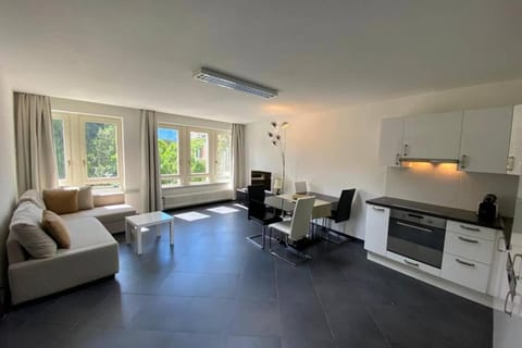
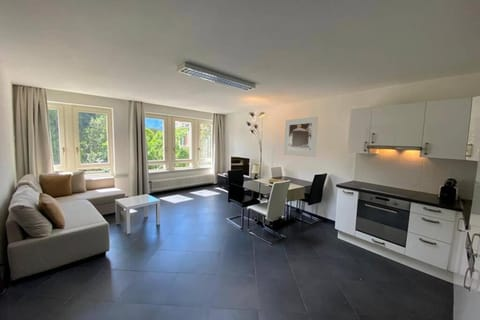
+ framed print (299, 137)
